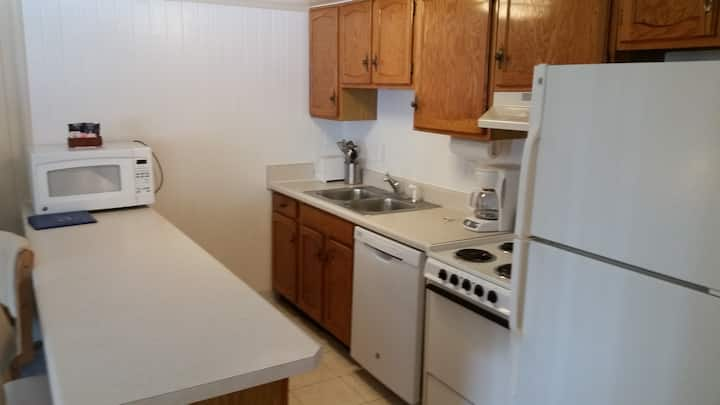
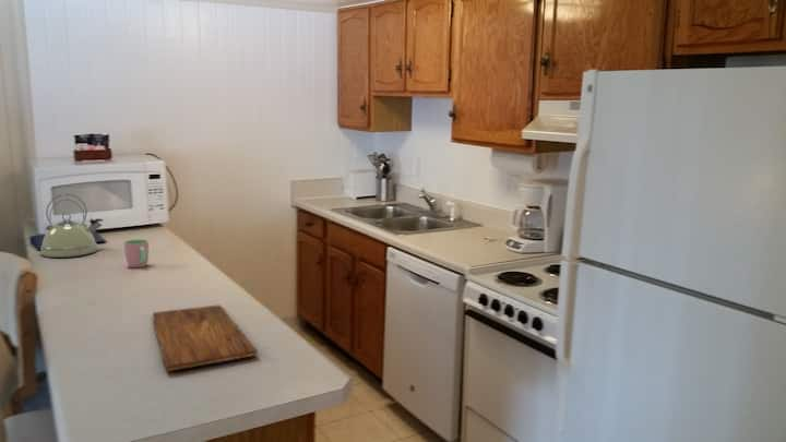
+ cutting board (198, 333)
+ cup (138, 254)
+ kettle (71, 222)
